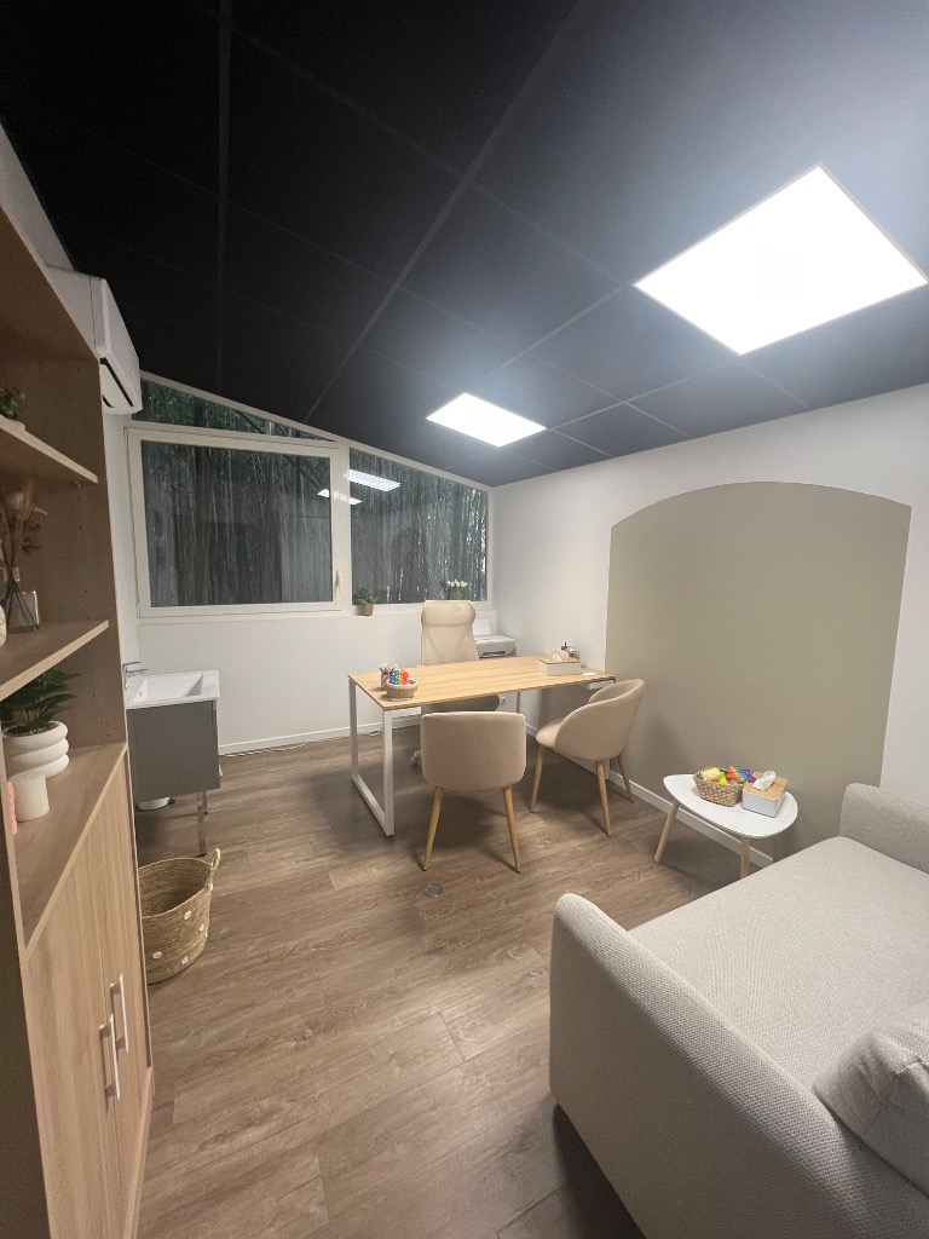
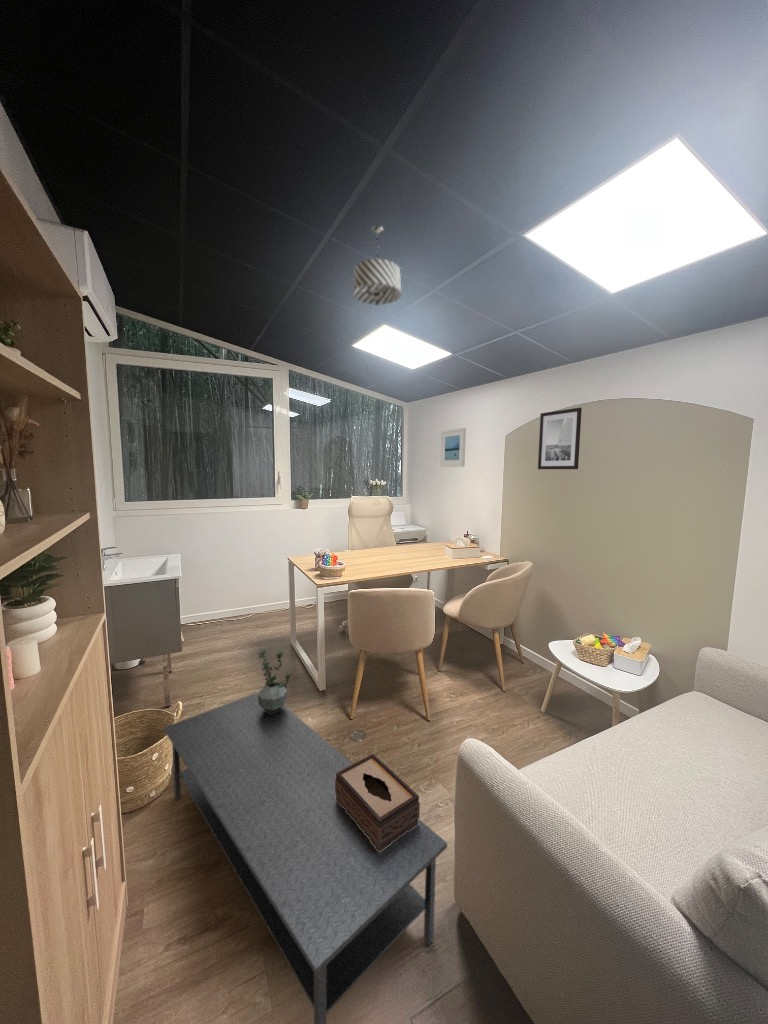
+ tissue box (375, 797)
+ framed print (452, 448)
+ potted plant (274, 681)
+ wall art (558, 440)
+ pendant light (377, 267)
+ coffee table (281, 816)
